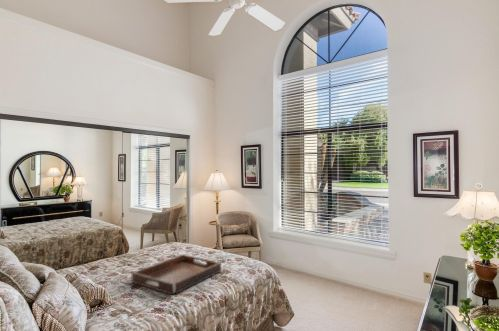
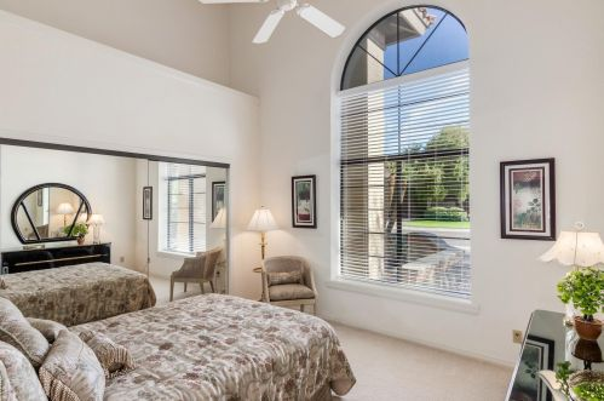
- serving tray (178, 271)
